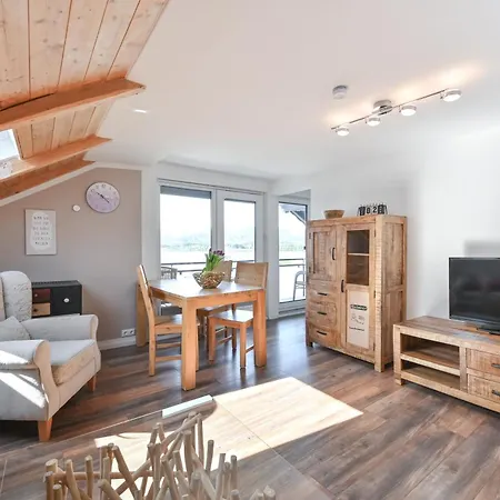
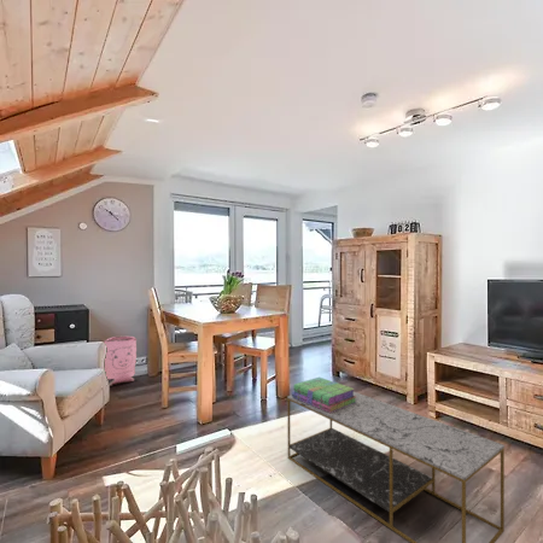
+ stack of books (323, 392)
+ bag (119, 360)
+ coffee table (378, 453)
